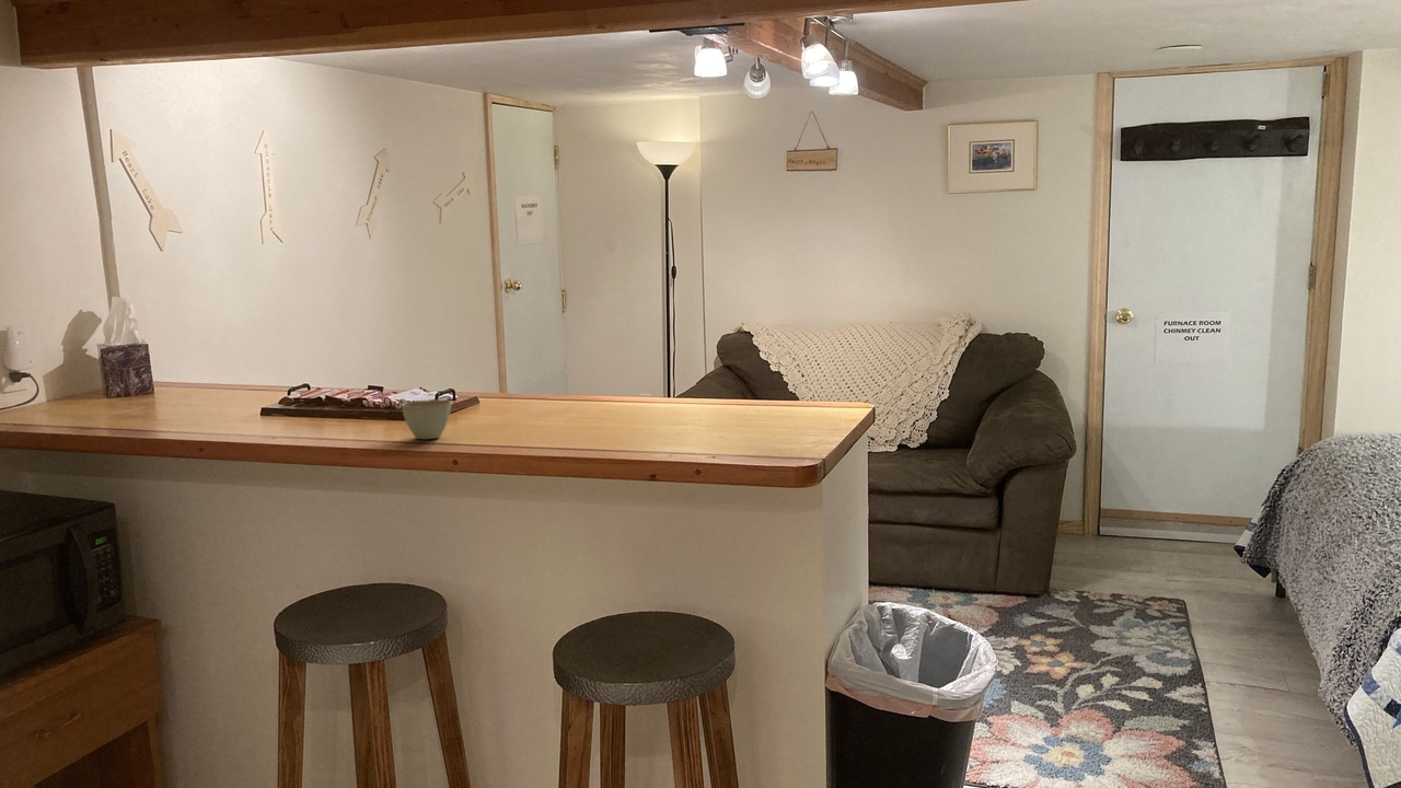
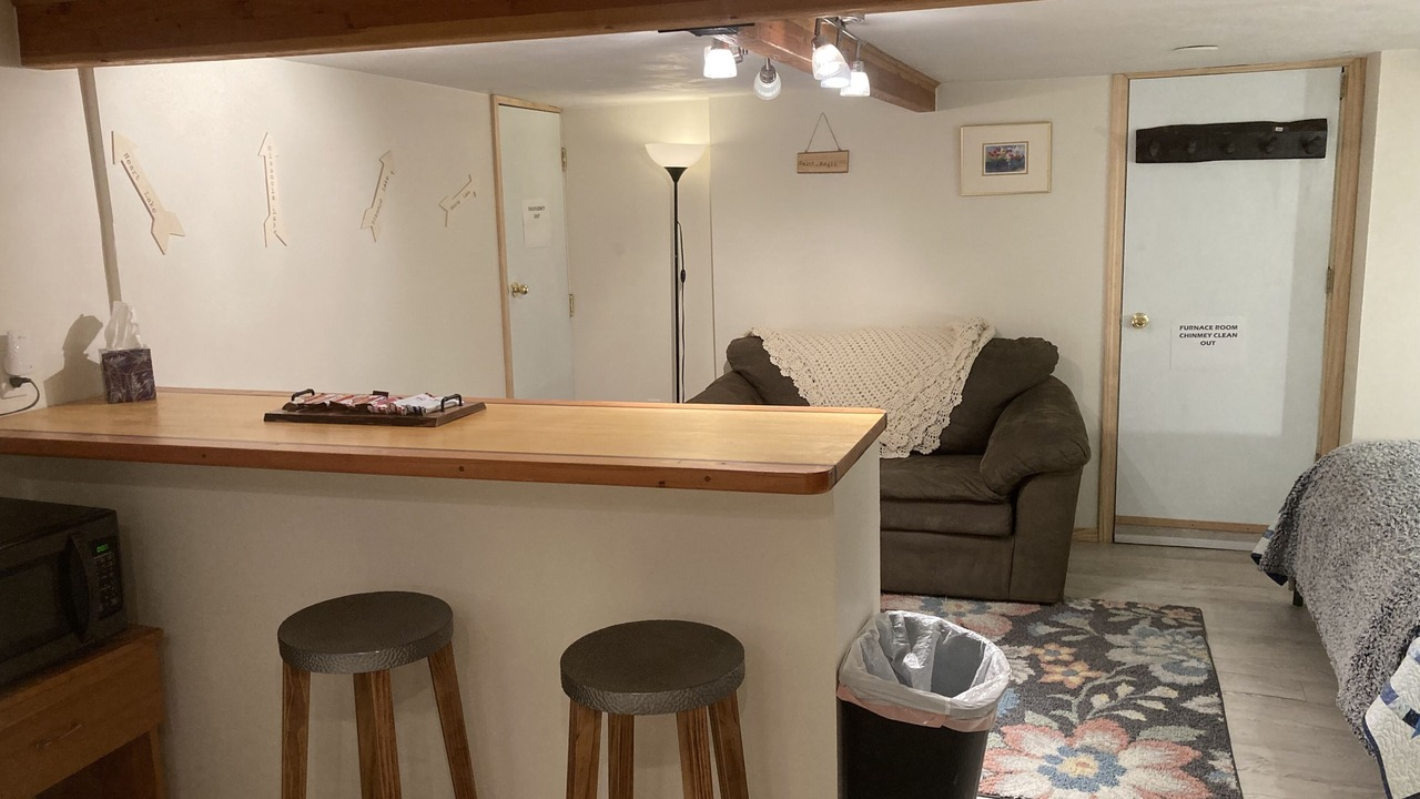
- flower pot (427, 419)
